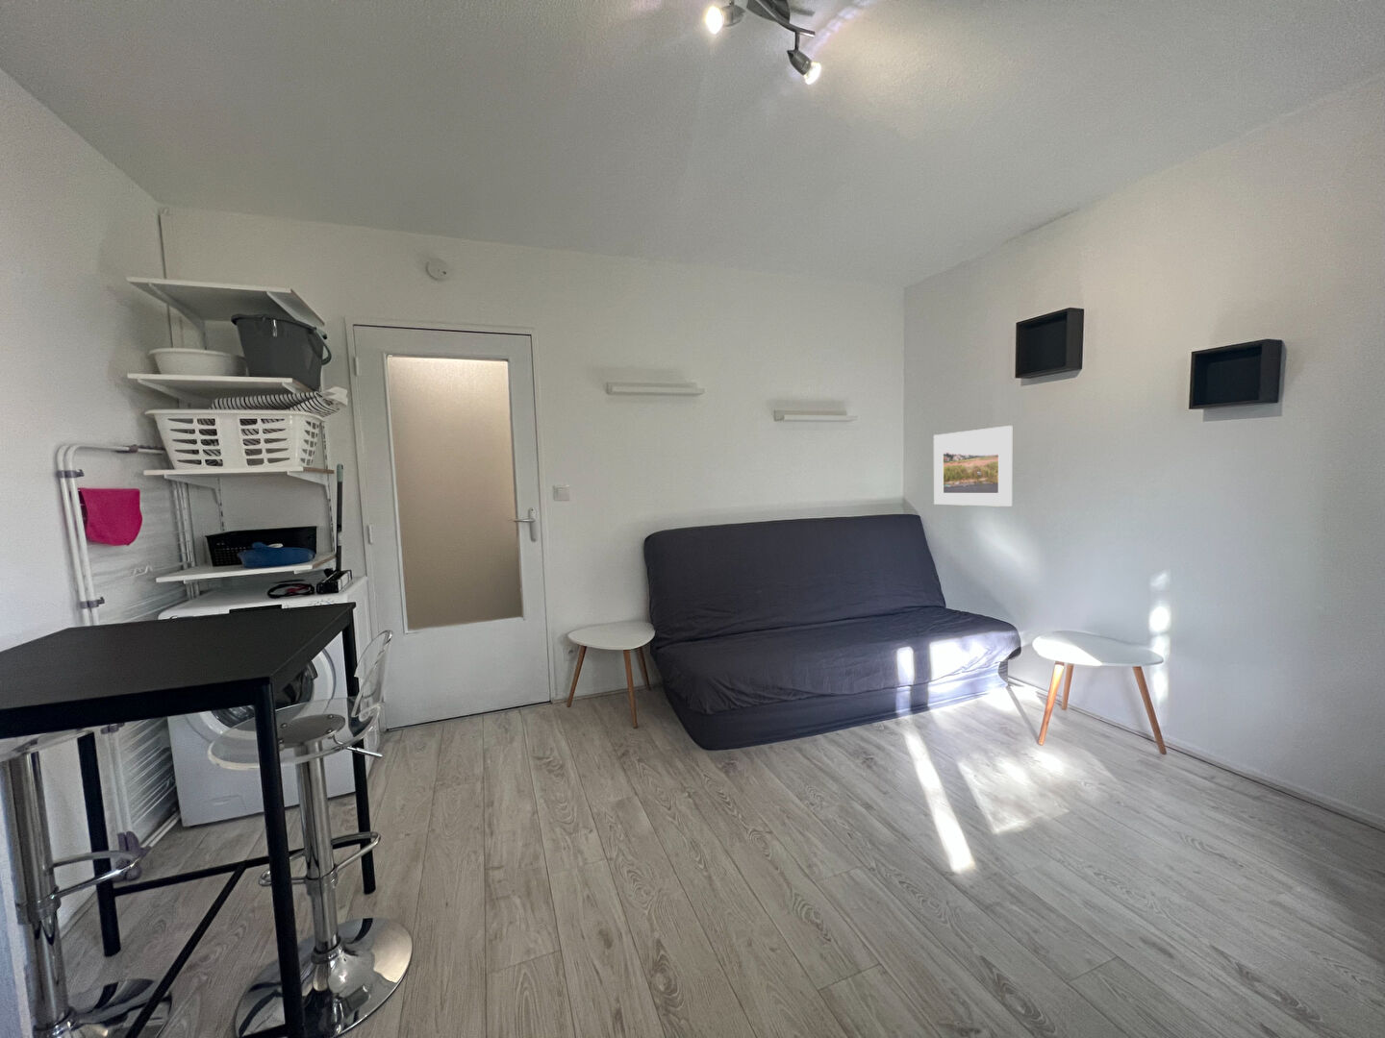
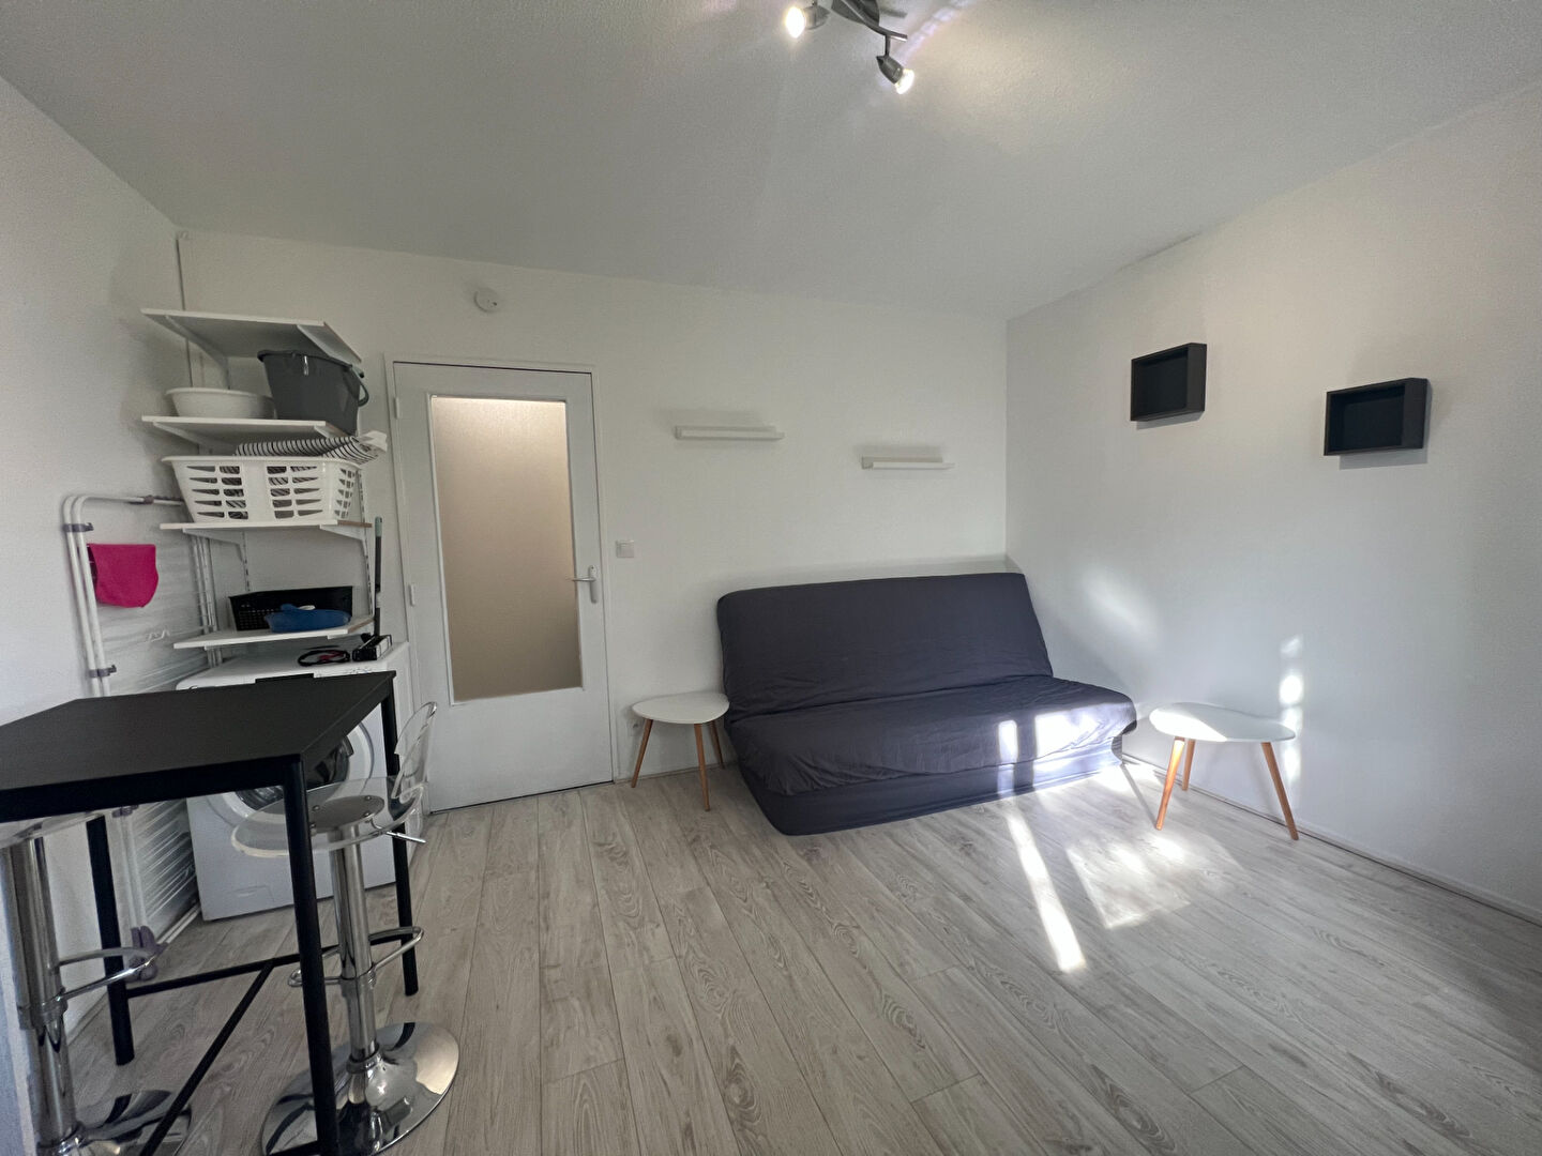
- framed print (970, 468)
